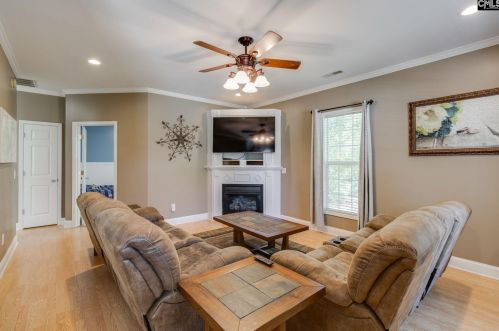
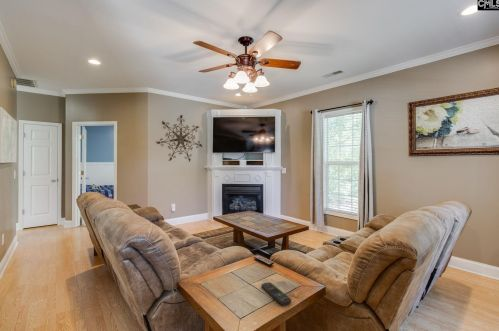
+ remote control (275, 292)
